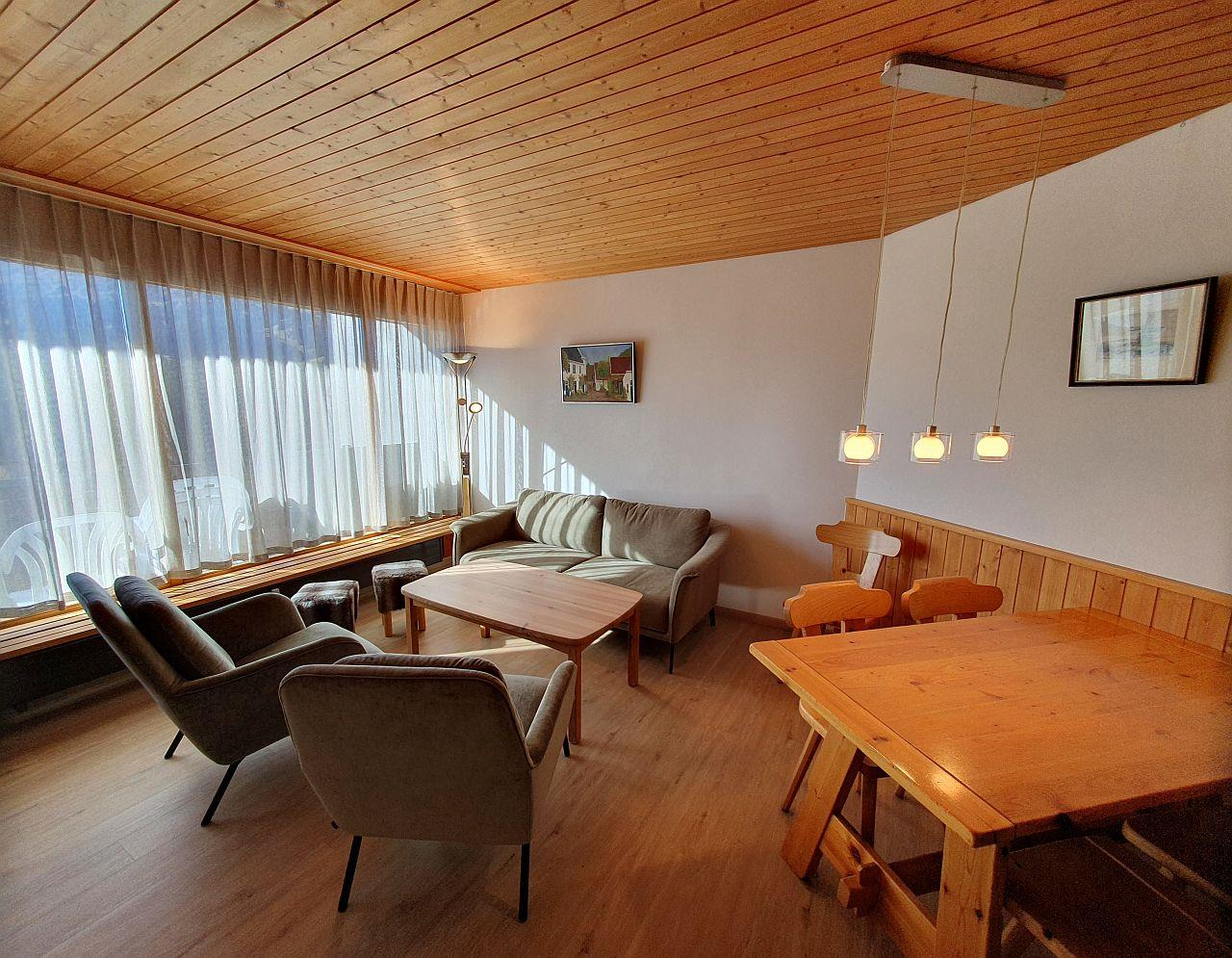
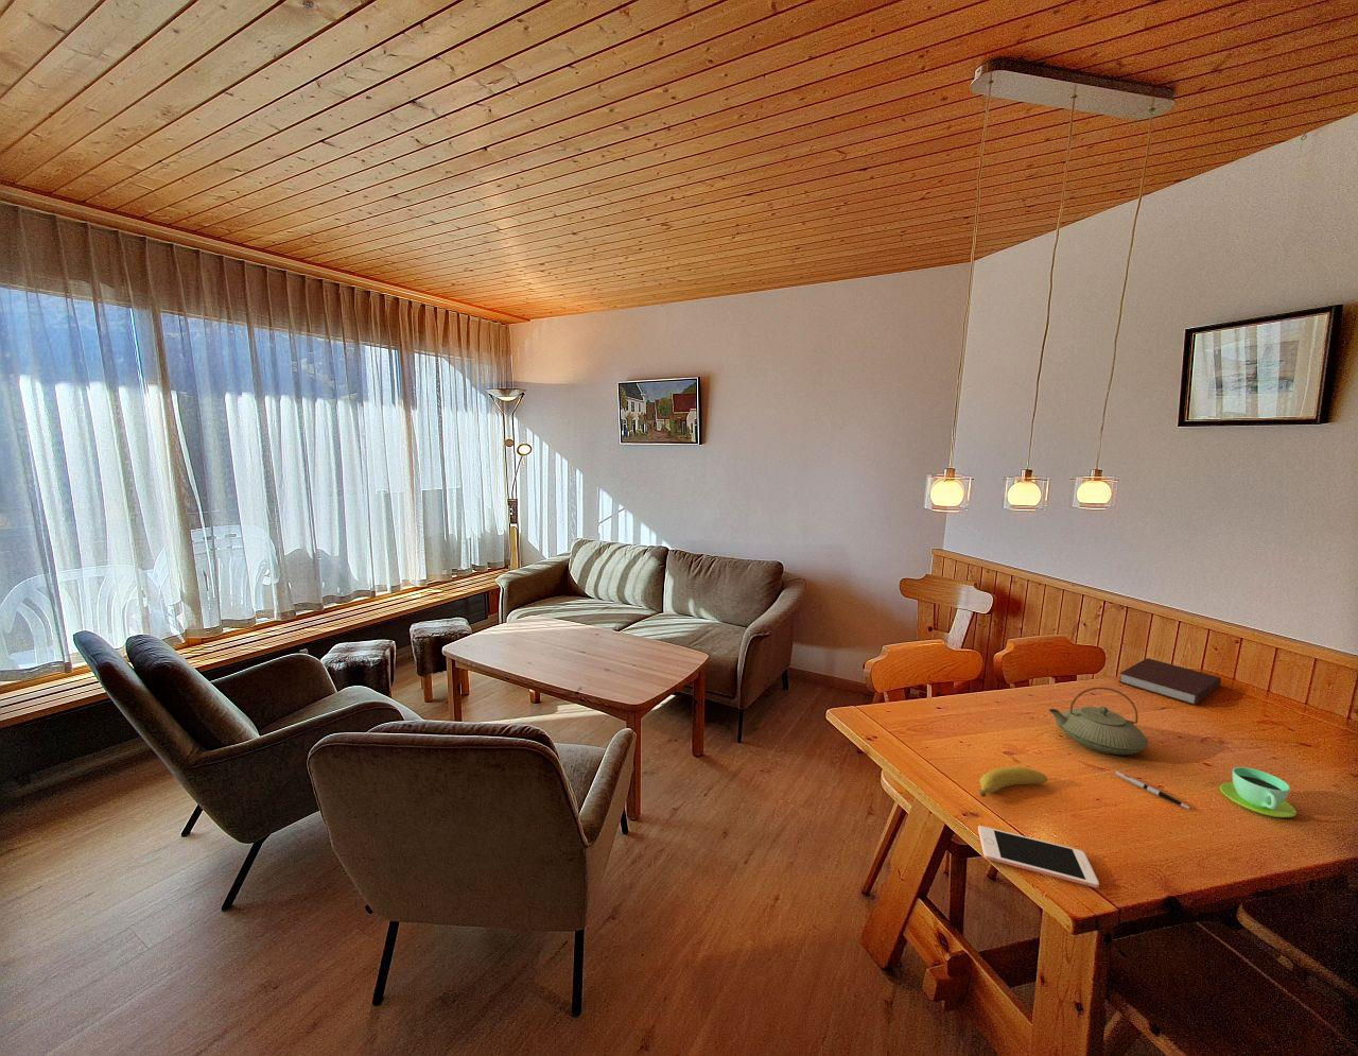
+ cup (1258, 791)
+ cell phone (1034, 854)
+ teapot (1097, 713)
+ notebook (1170, 679)
+ fruit (1006, 779)
+ pen (1151, 789)
